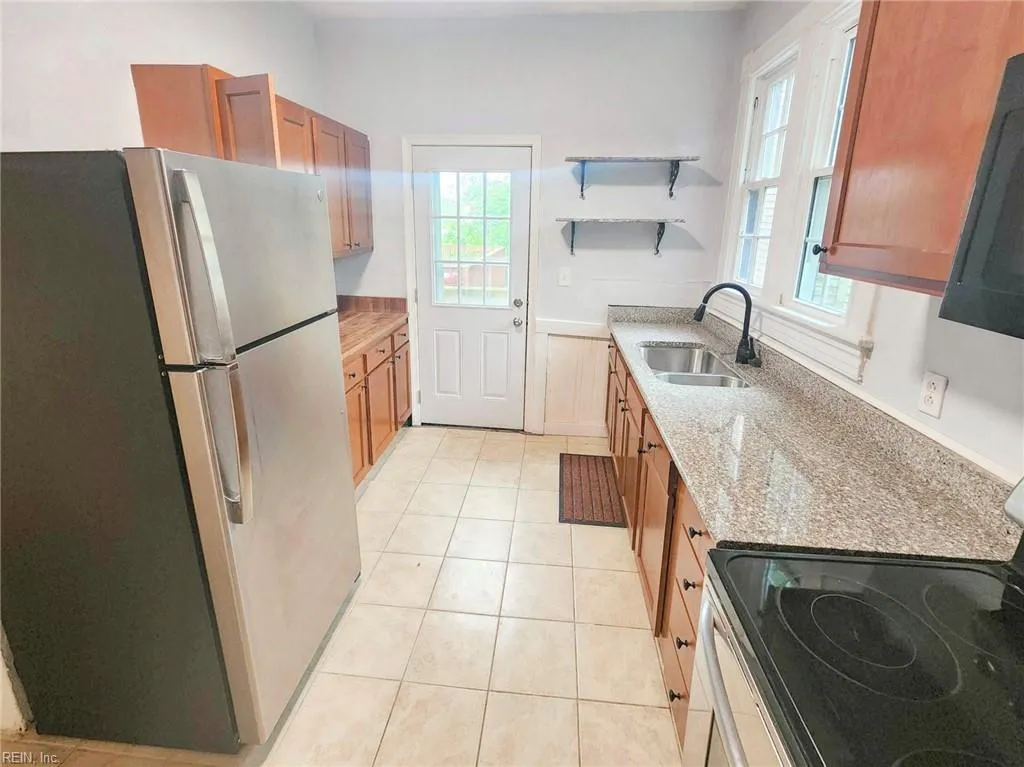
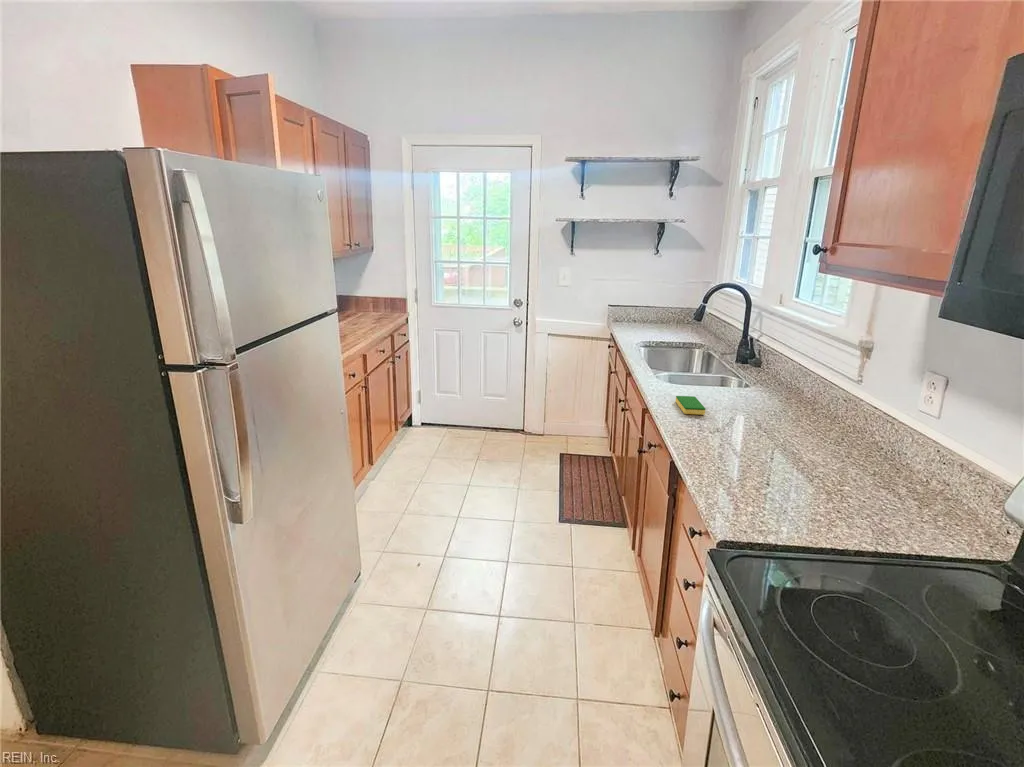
+ dish sponge (689, 404)
